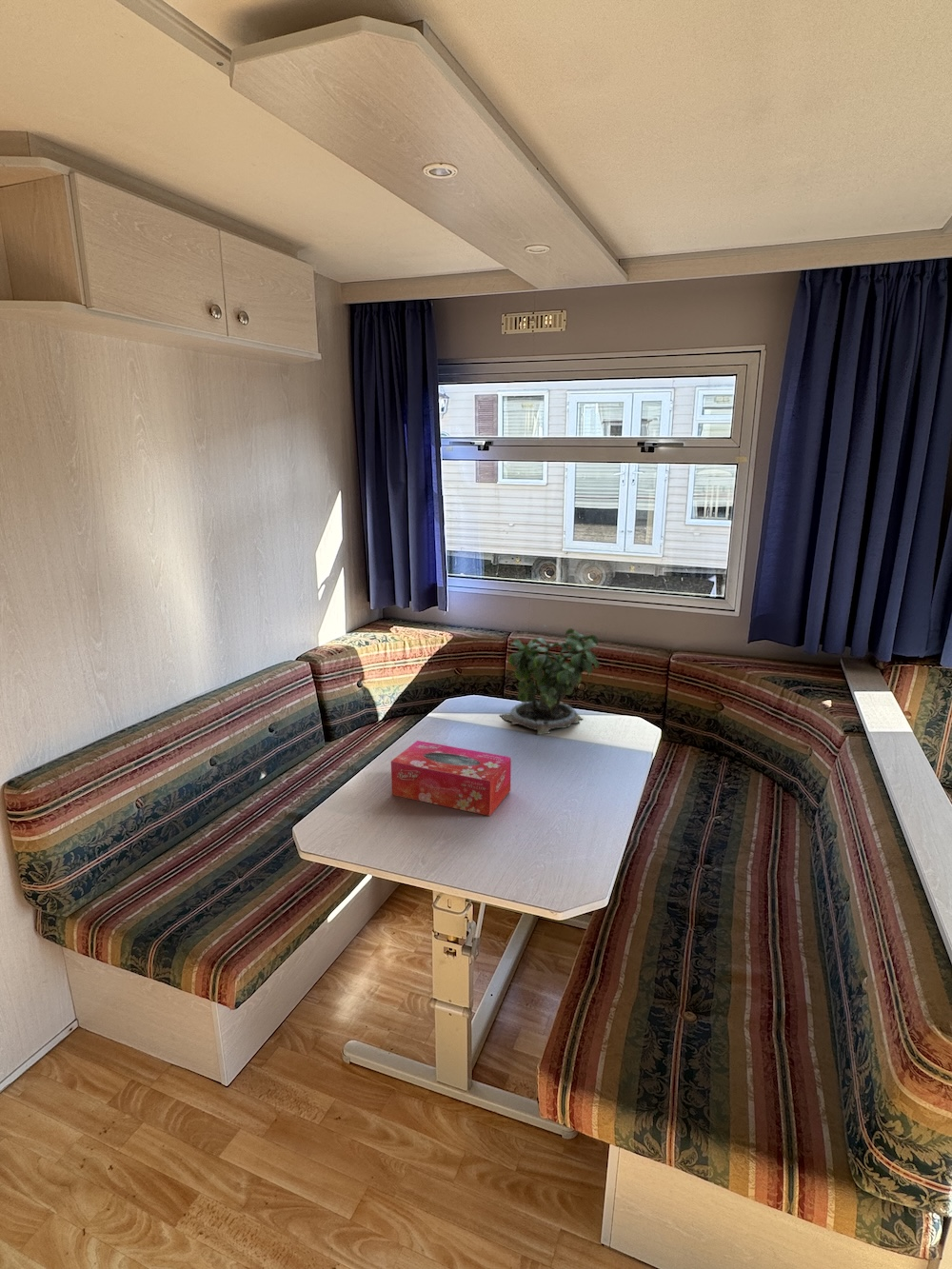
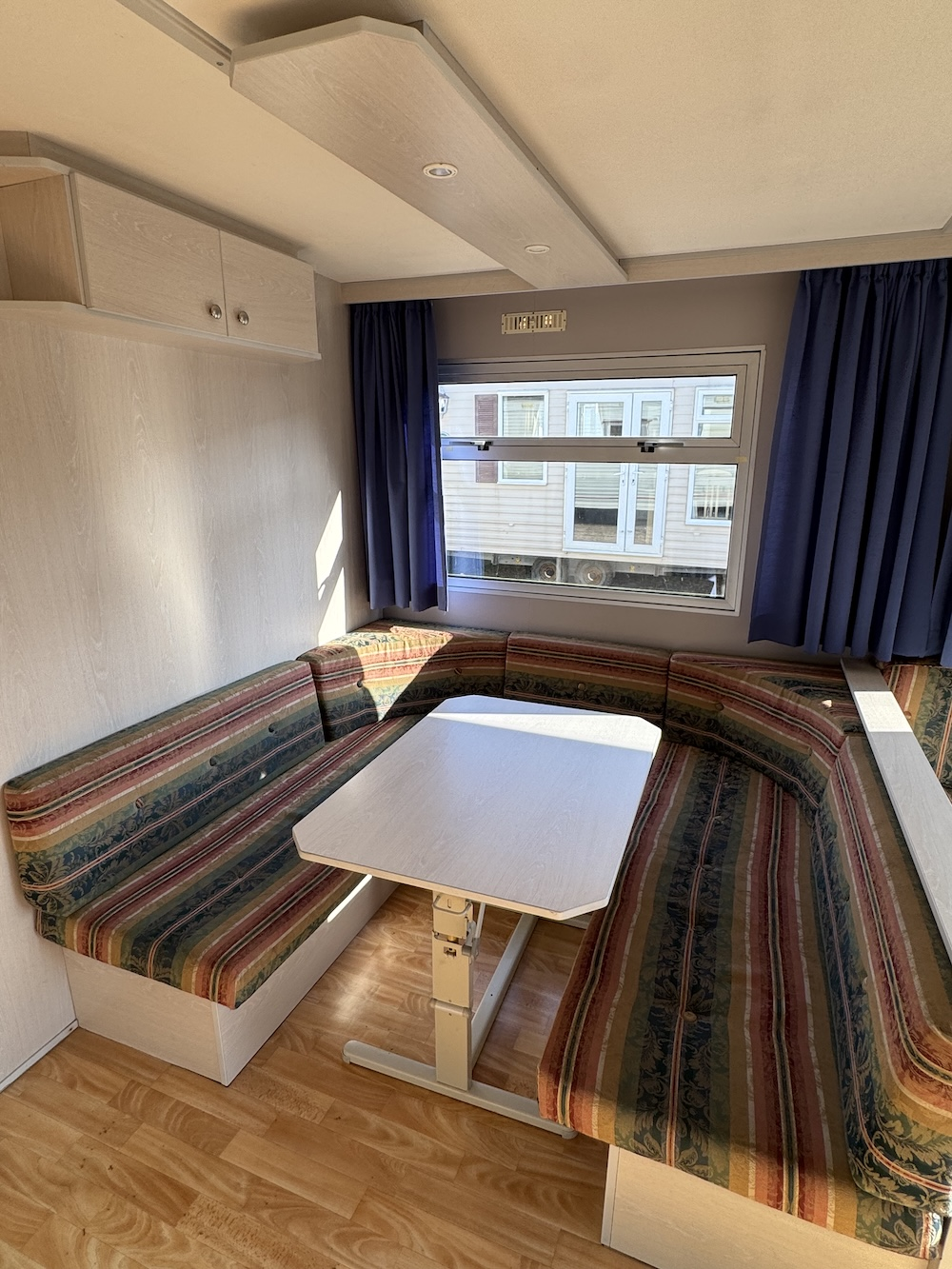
- tissue box (451, 776)
- potted plant (552, 673)
